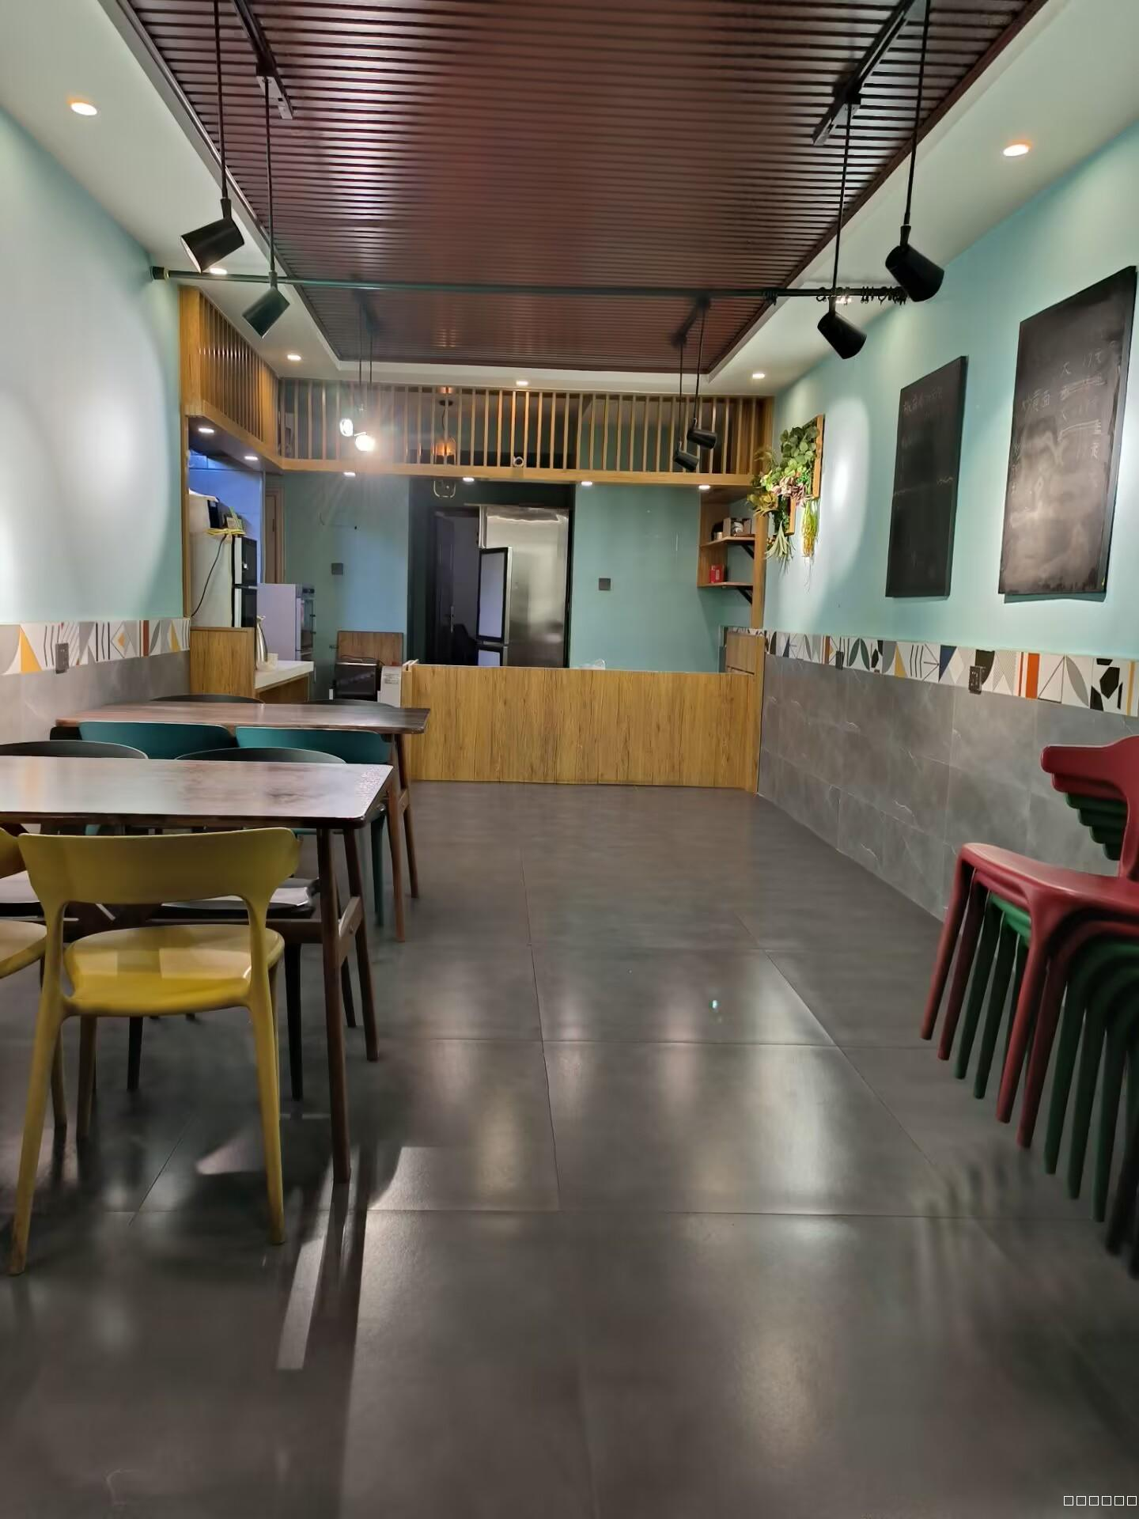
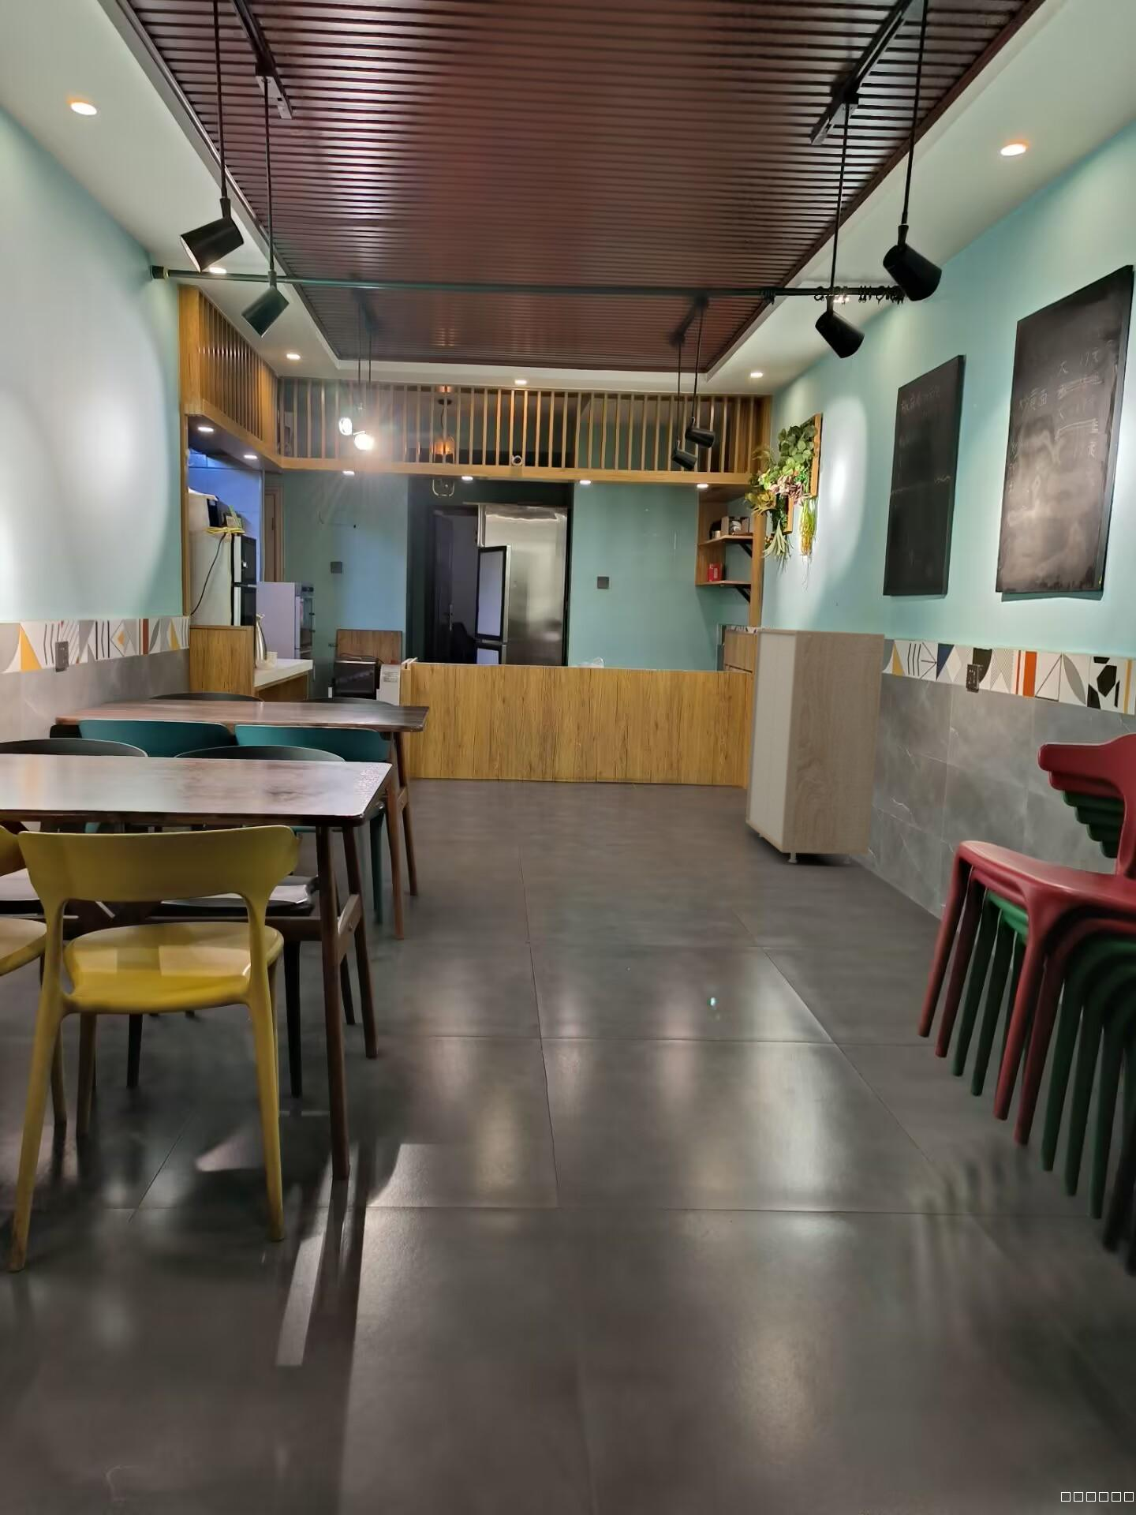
+ storage cabinet (811, 741)
